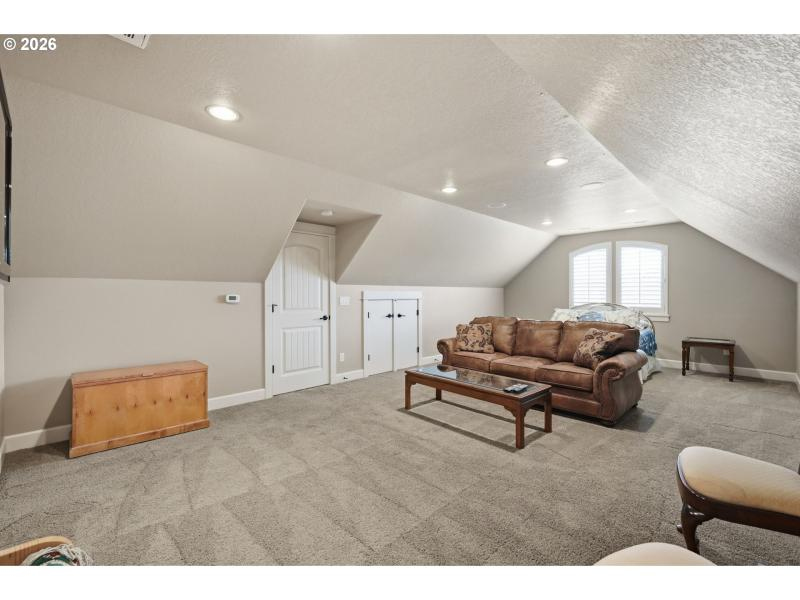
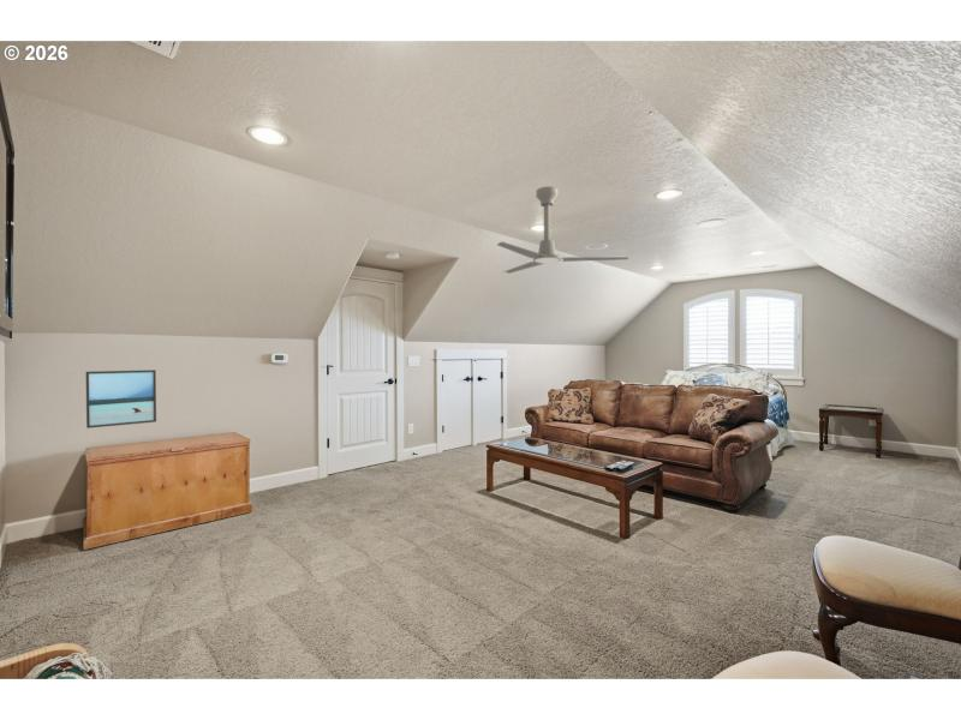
+ ceiling fan (549, 224)
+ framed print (123, 397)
